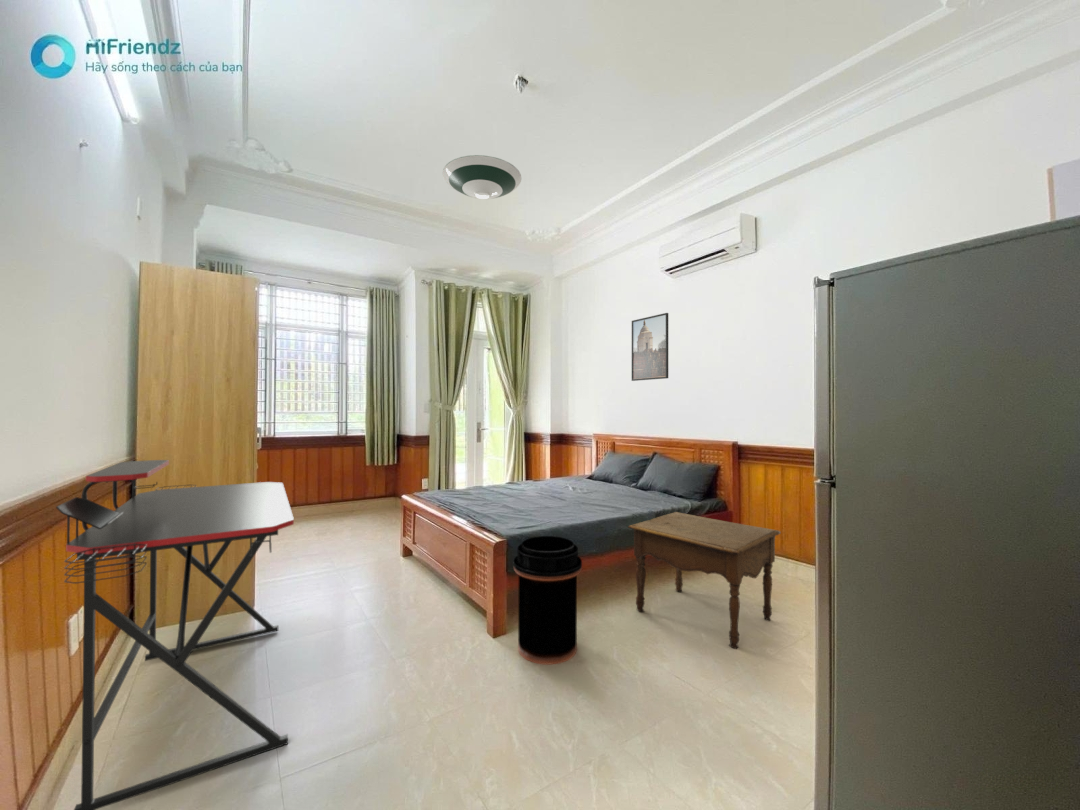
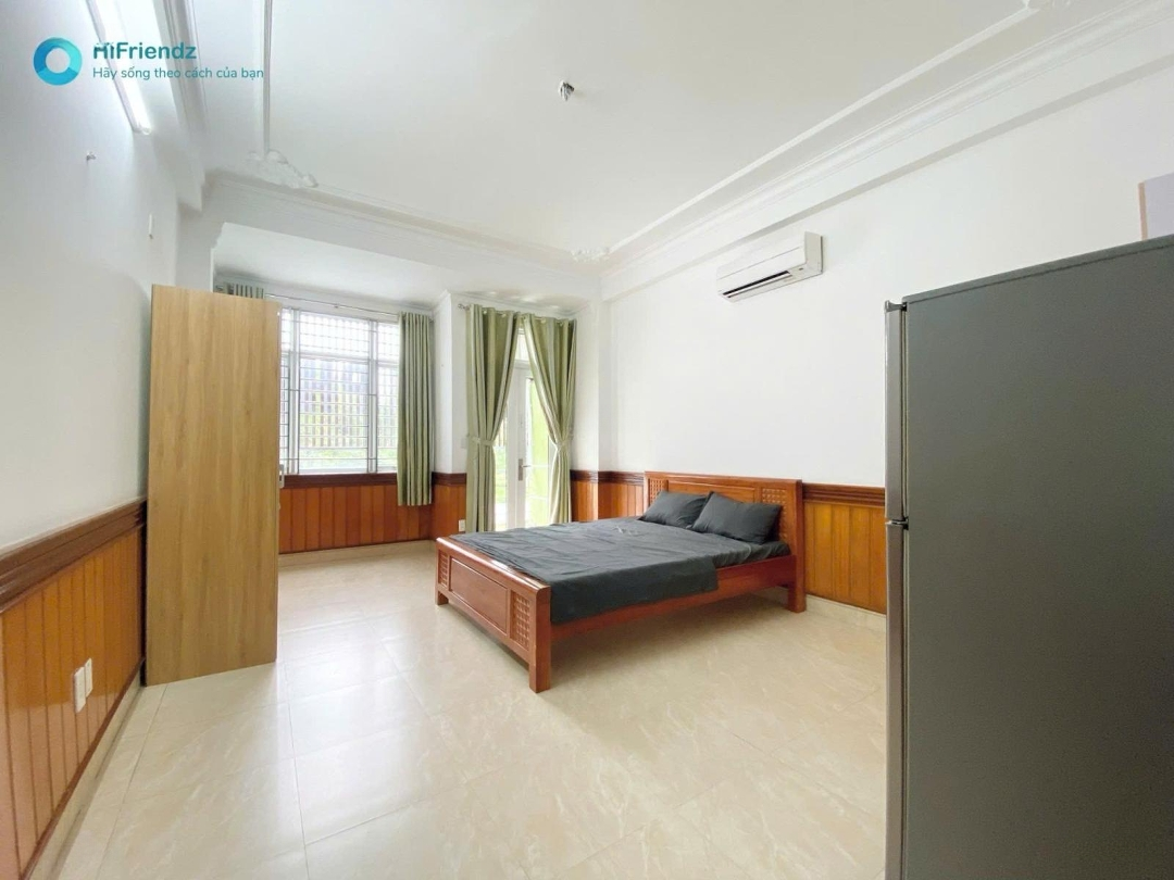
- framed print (649, 348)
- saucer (482, 186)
- side table (702, 570)
- trash can (547, 595)
- desk (205, 575)
